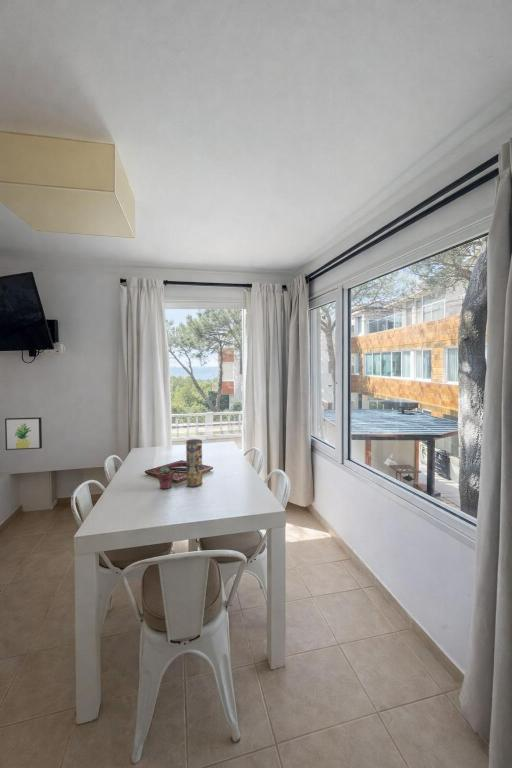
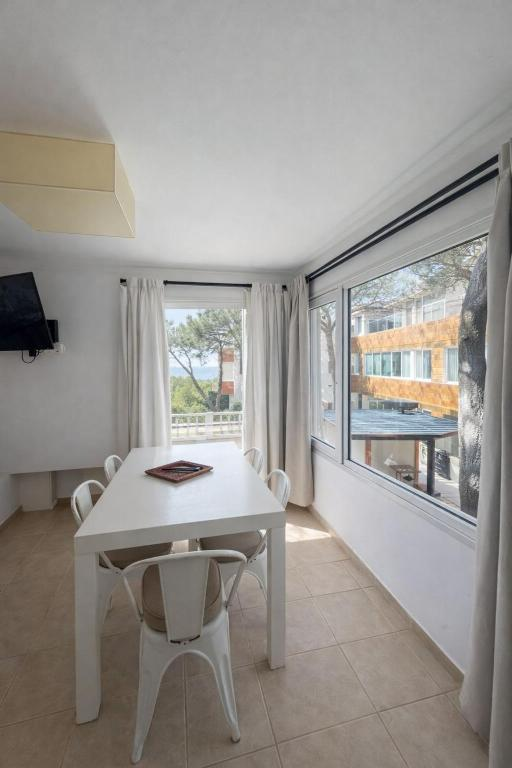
- wall art (23, 433)
- potted succulent (165, 476)
- vase (194, 462)
